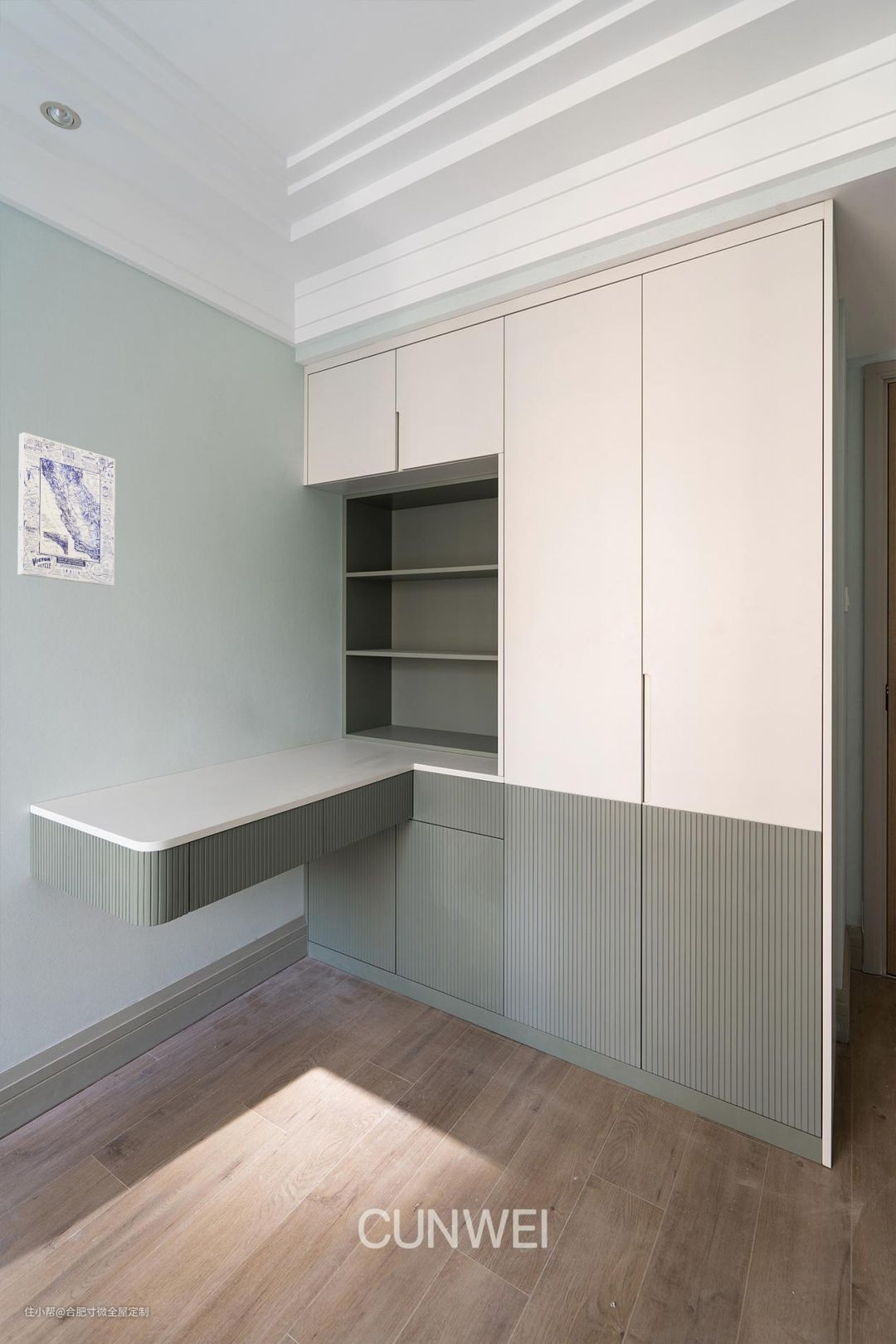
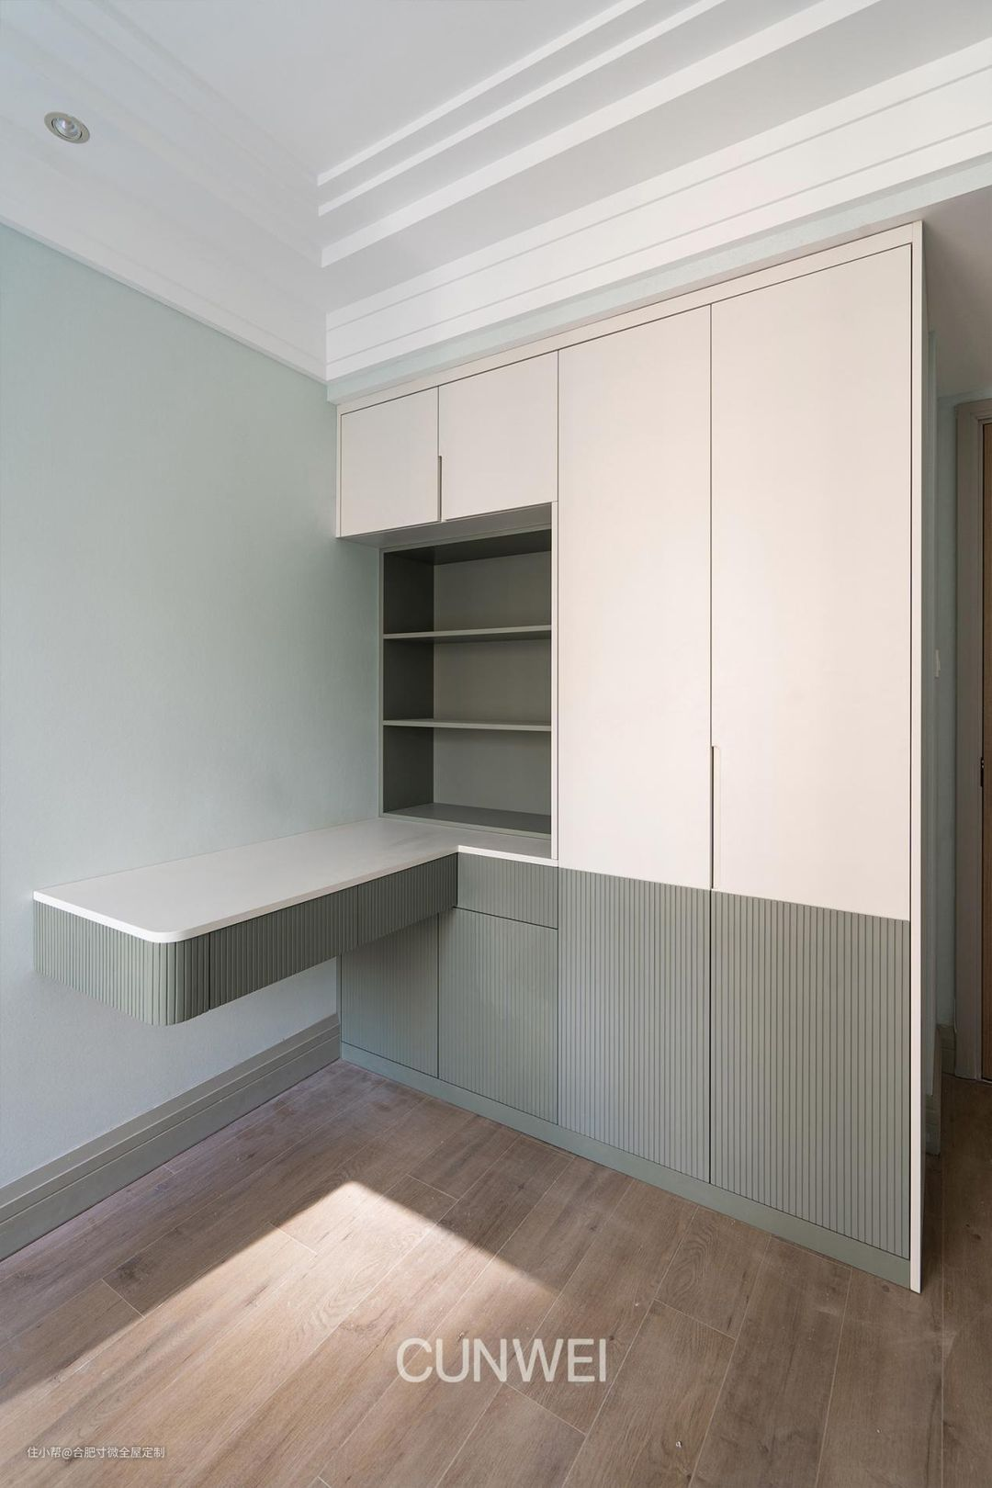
- wall art (69, 514)
